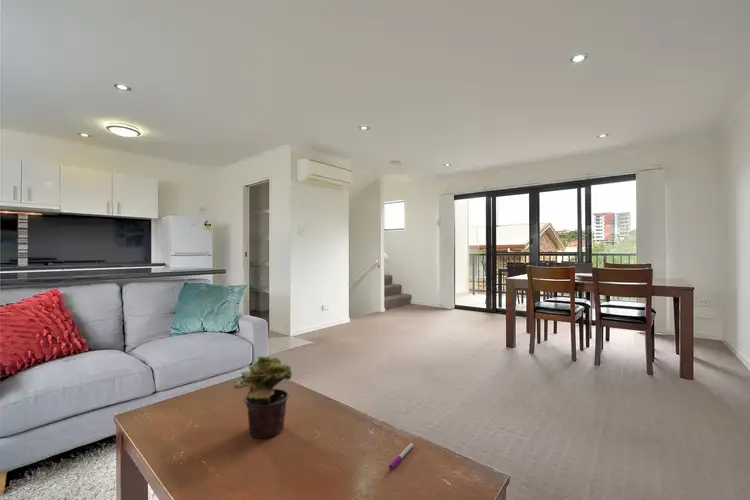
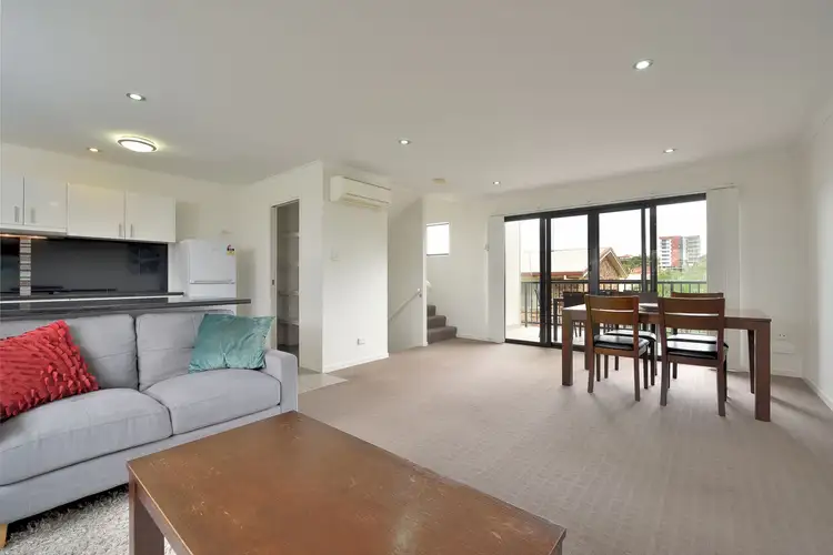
- pen (402, 454)
- potted plant (263, 391)
